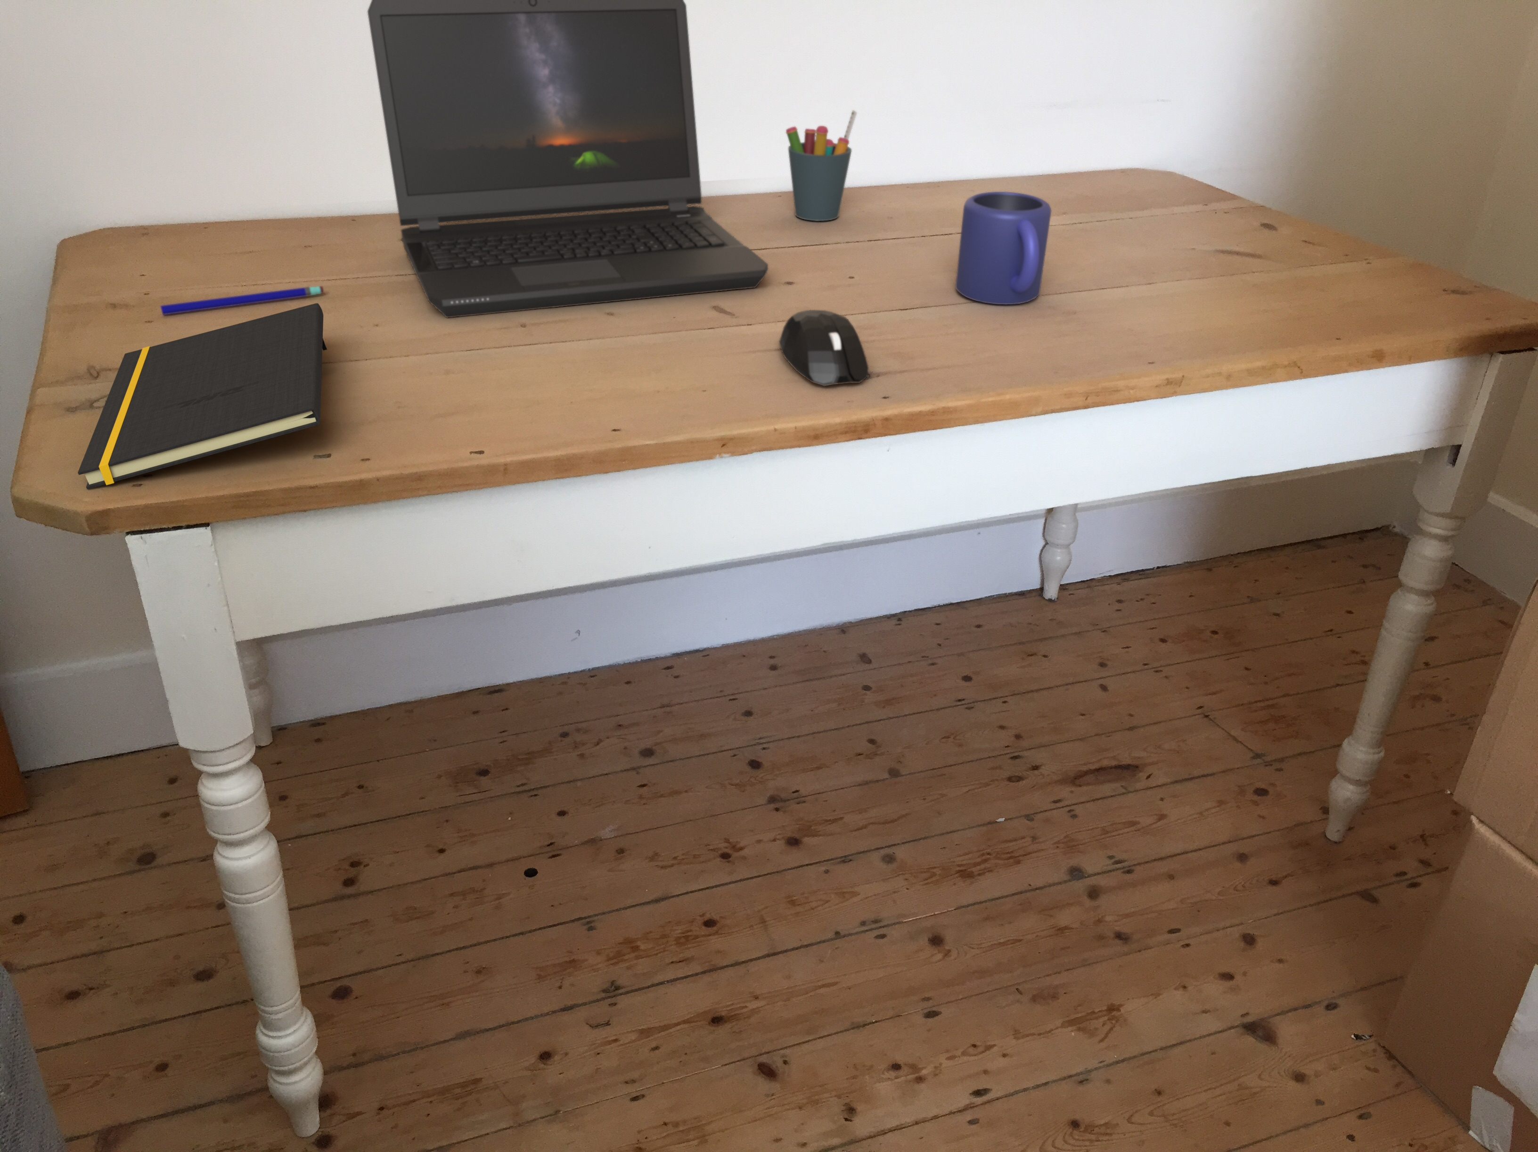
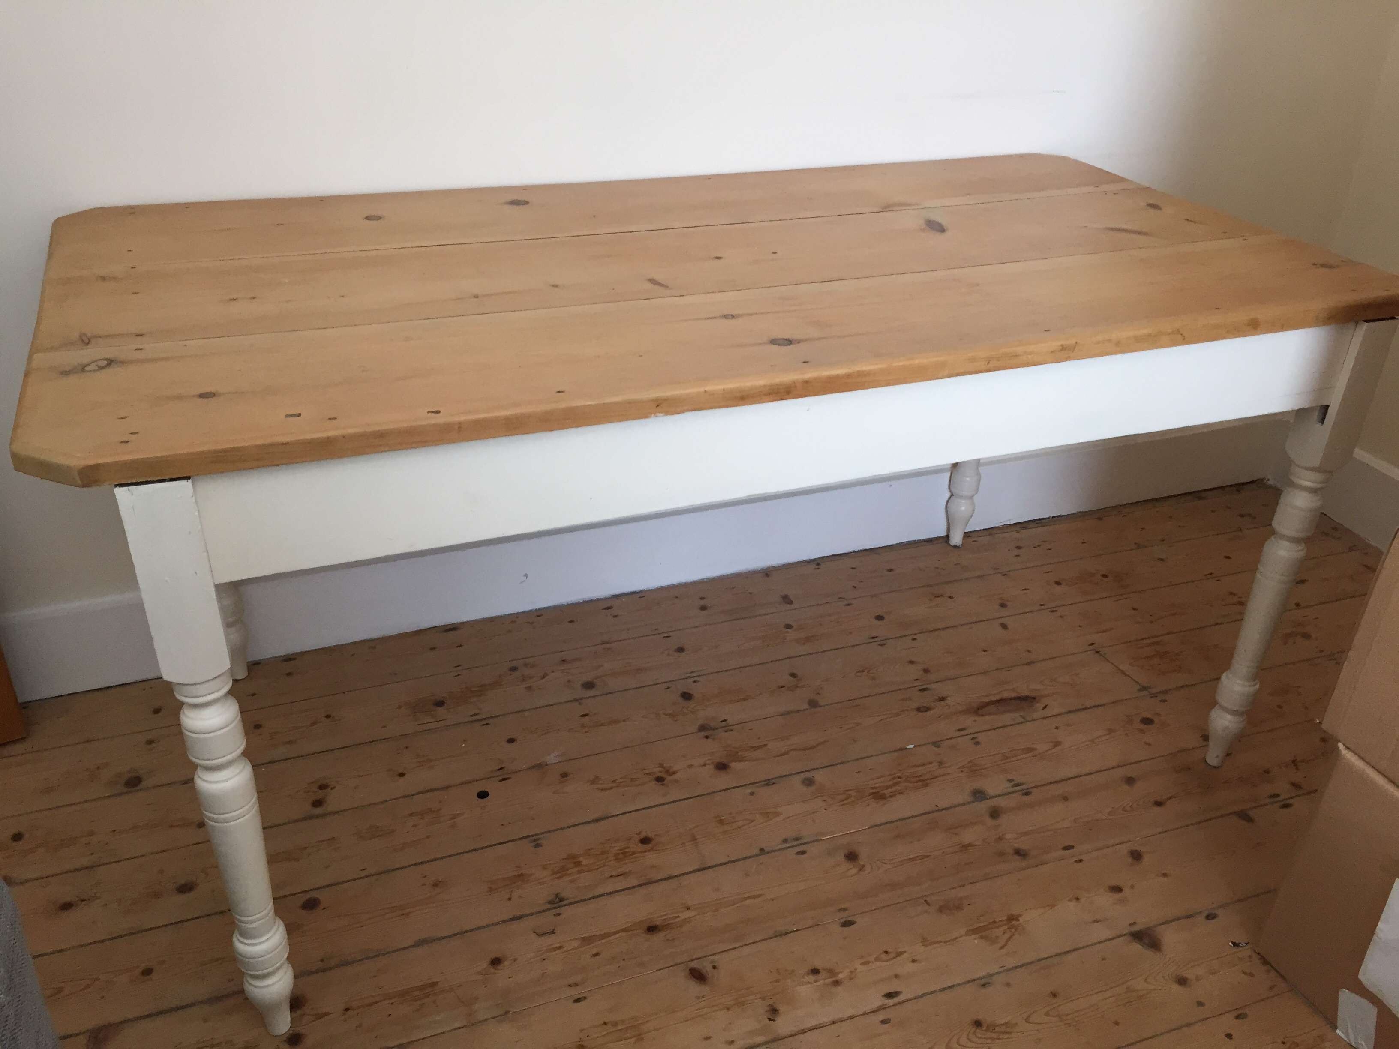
- pen (245, 299)
- laptop computer (569, 142)
- mouse (820, 338)
- mug (1009, 252)
- pen holder (819, 165)
- notepad (214, 386)
